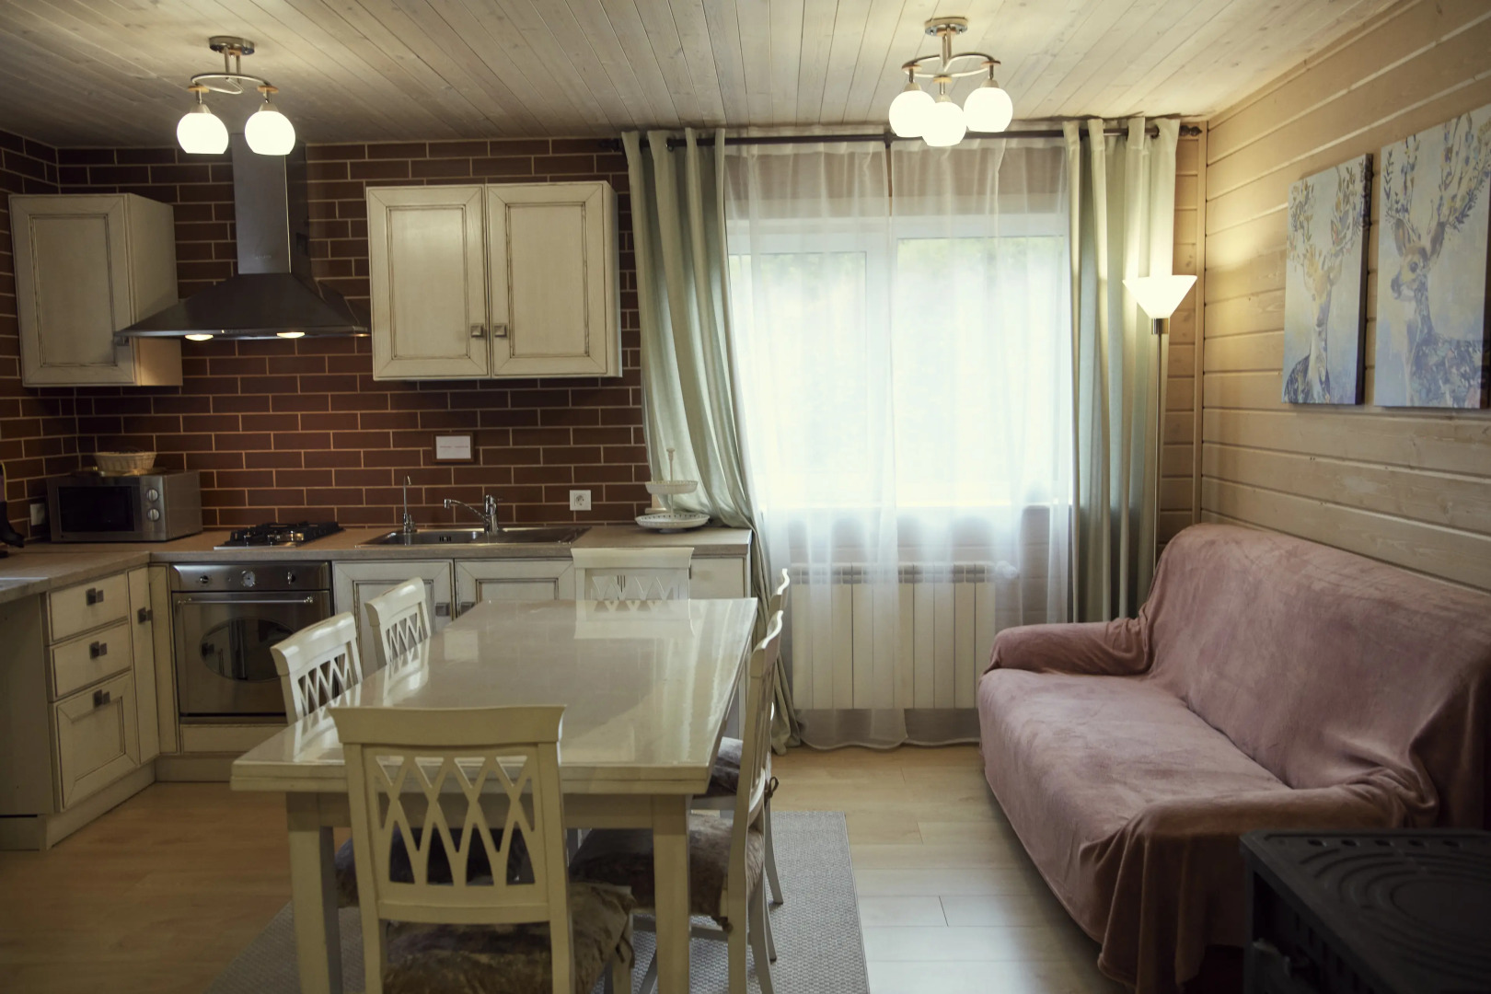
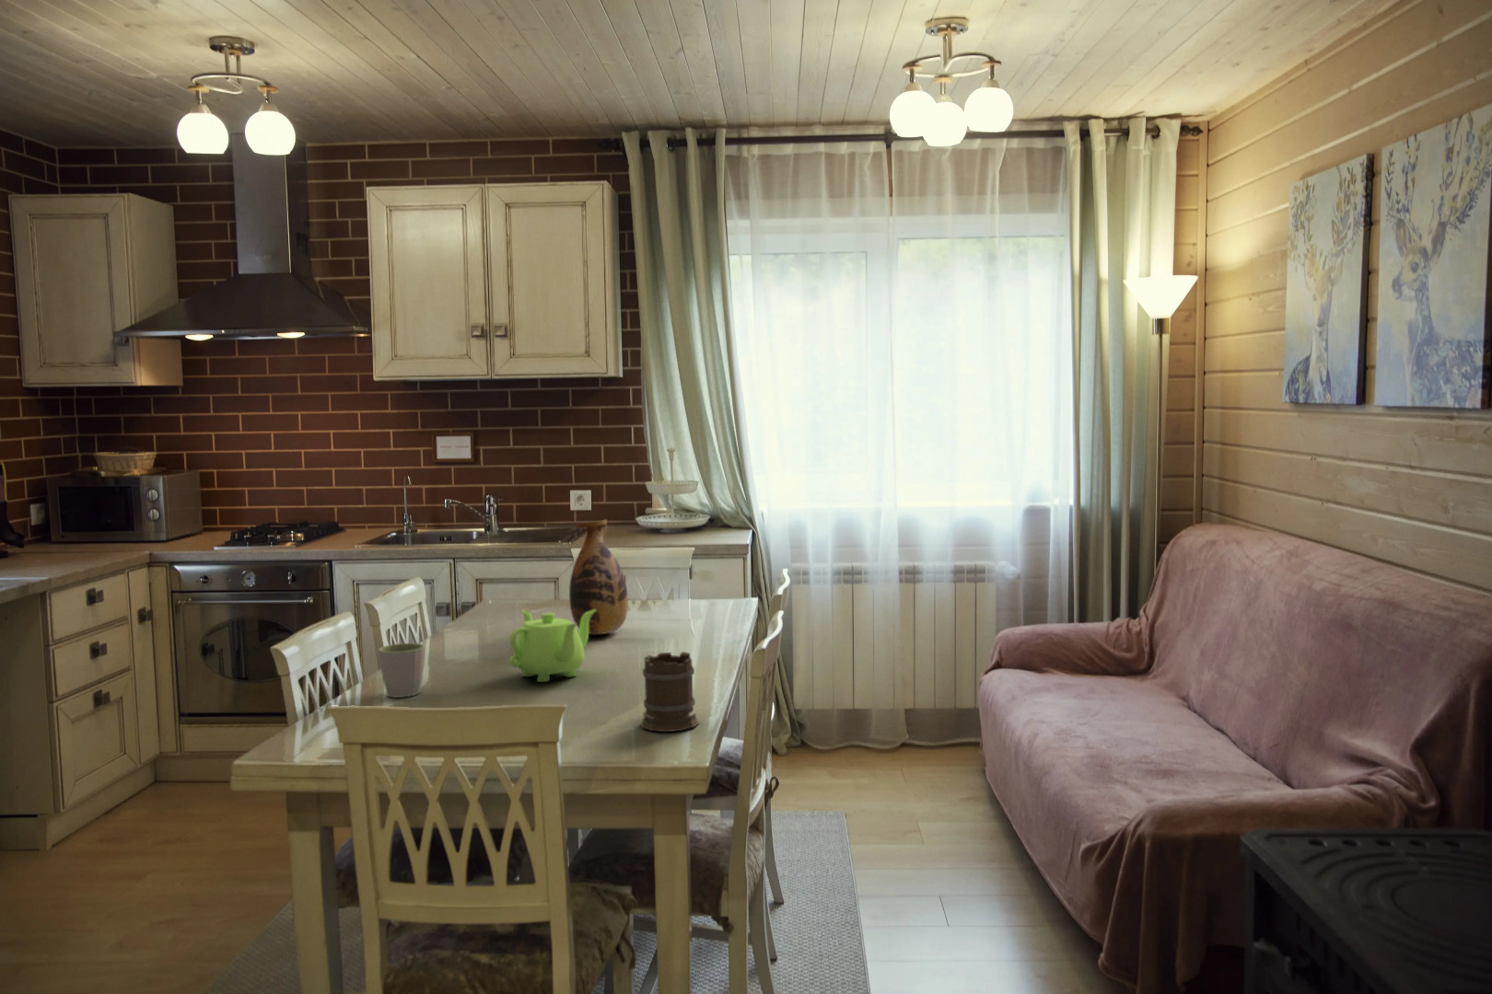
+ mug (404, 668)
+ vase (597, 577)
+ mug (667, 686)
+ teapot (554, 643)
